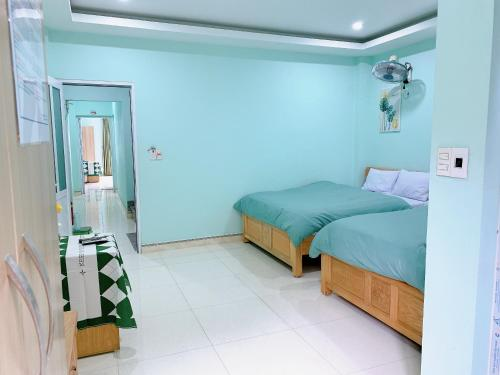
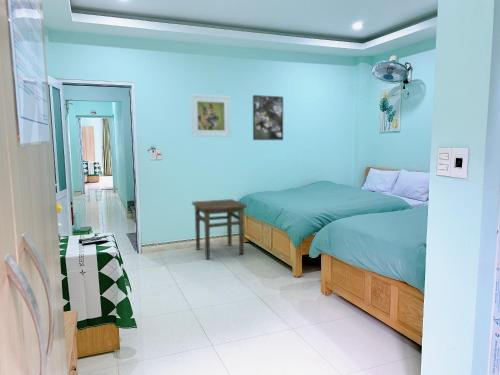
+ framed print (211, 116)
+ side table (218, 226)
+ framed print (268, 118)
